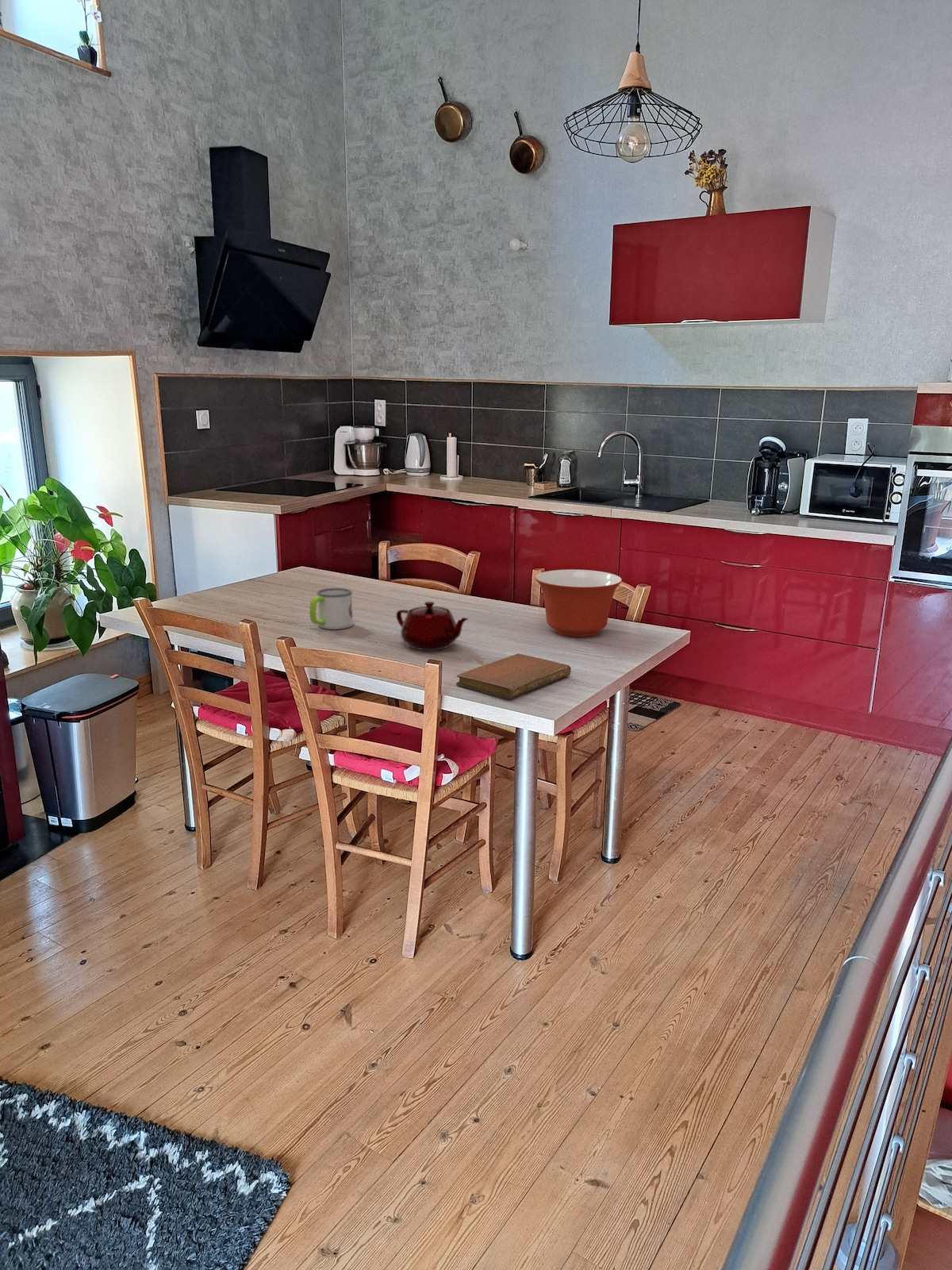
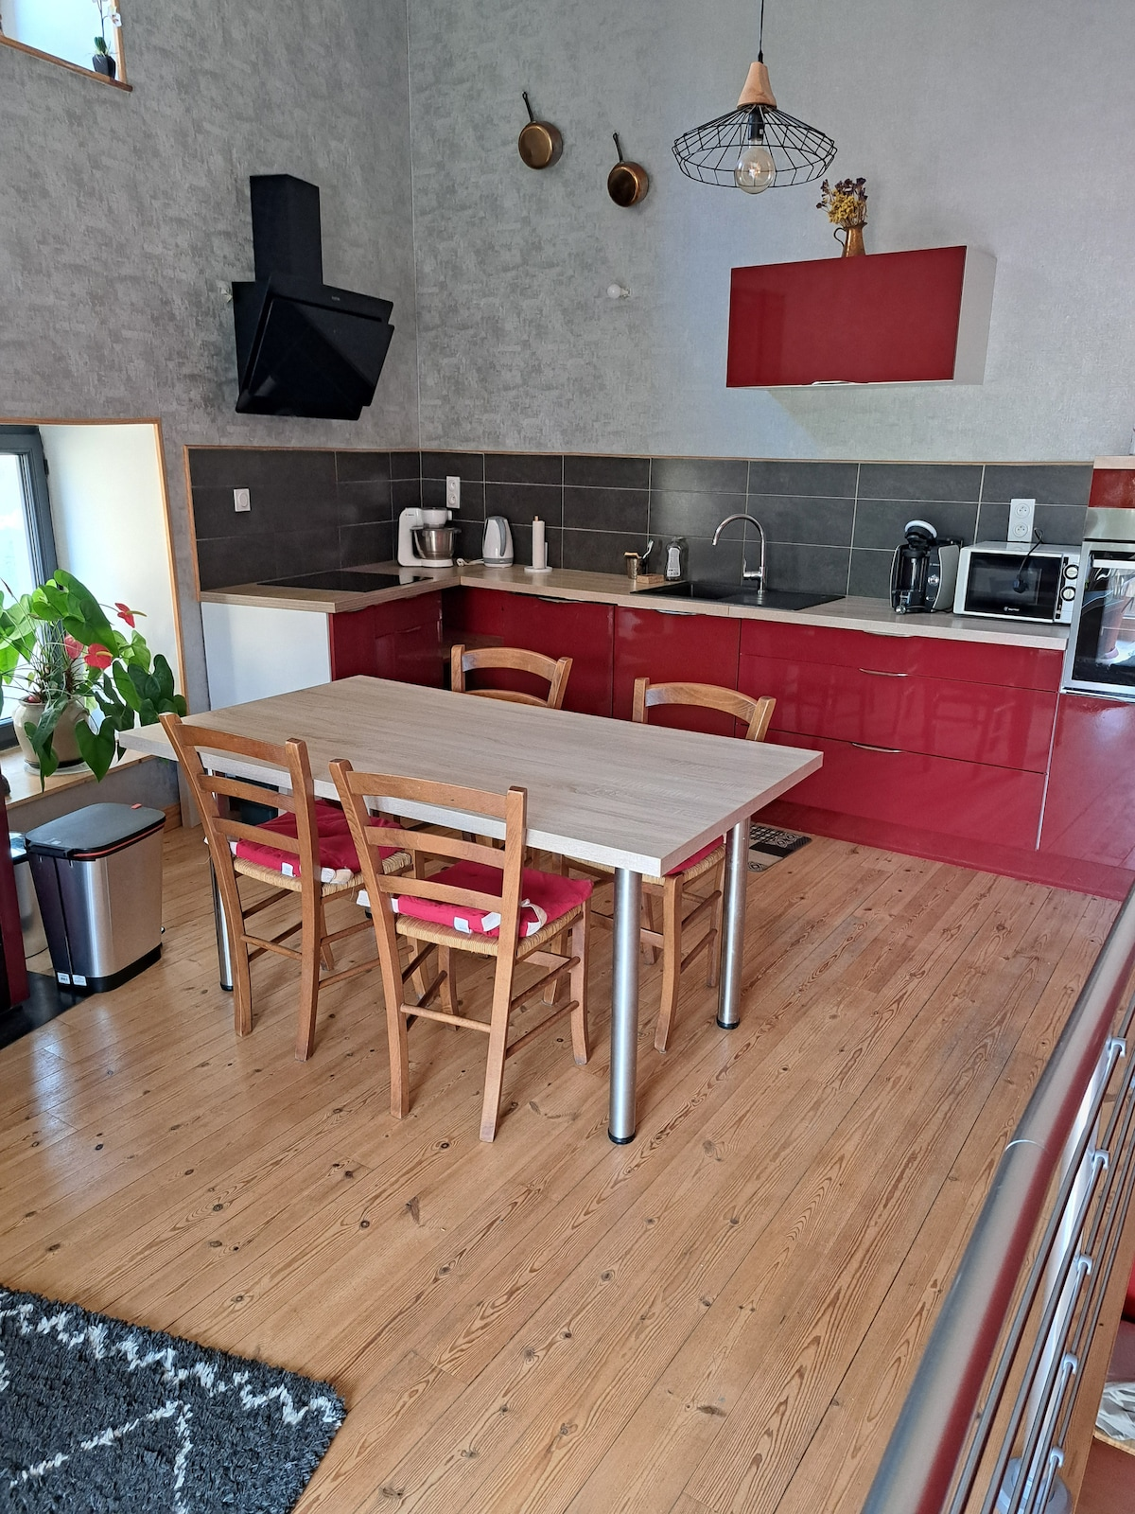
- teapot (432, 624)
- mixing bowl (577, 604)
- mug (329, 609)
- notebook (514, 675)
